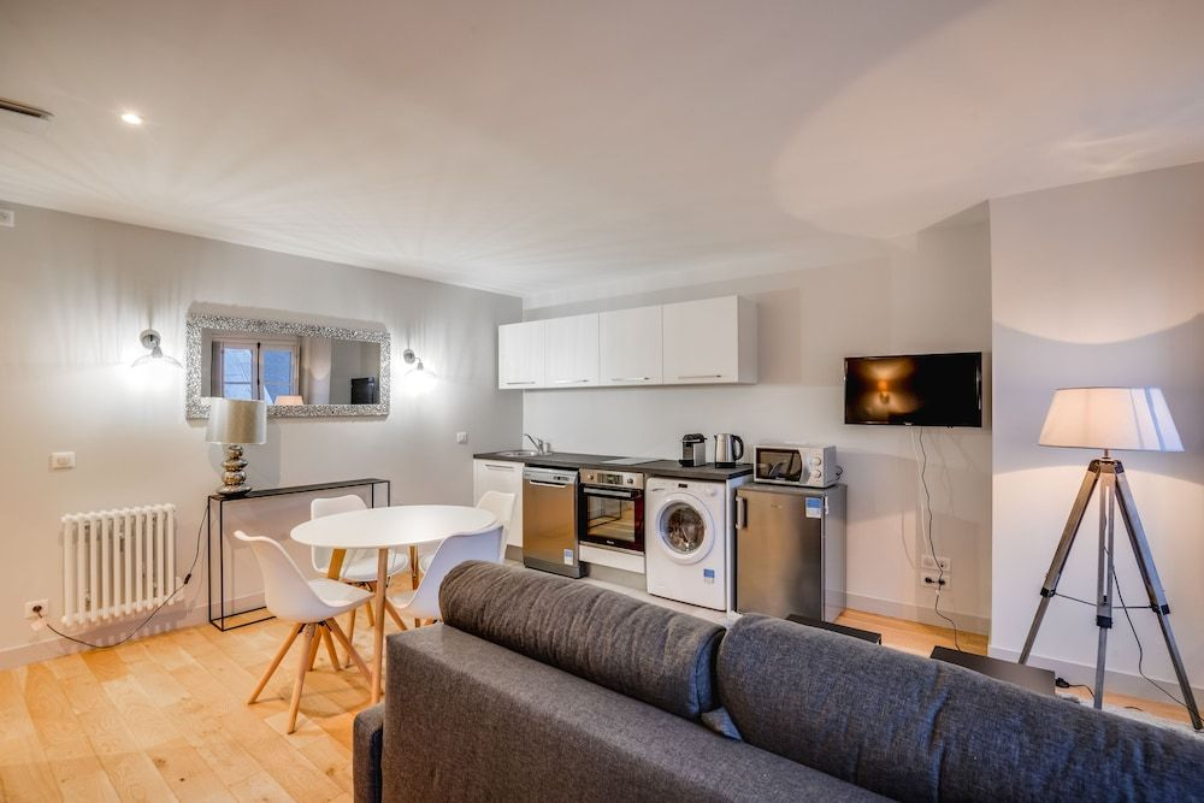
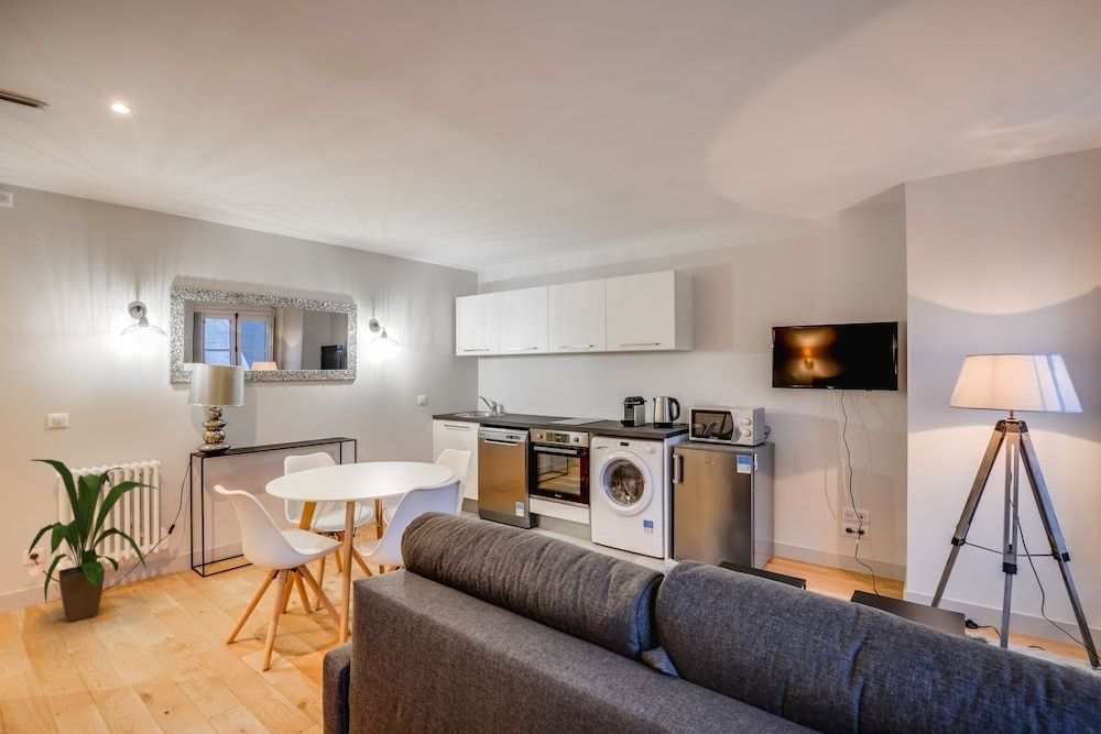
+ house plant (102, 533)
